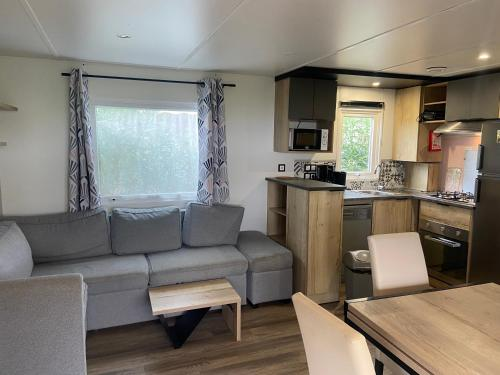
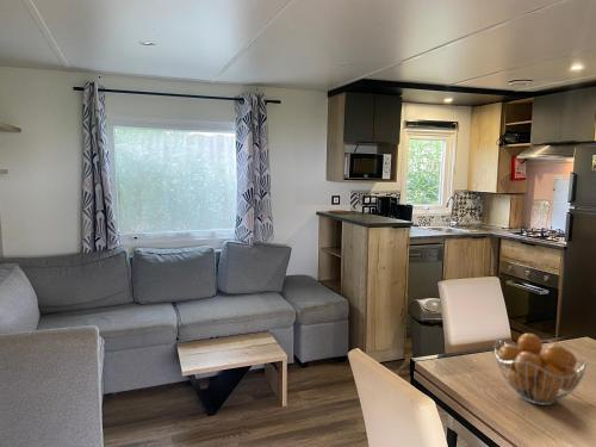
+ fruit basket (538, 367)
